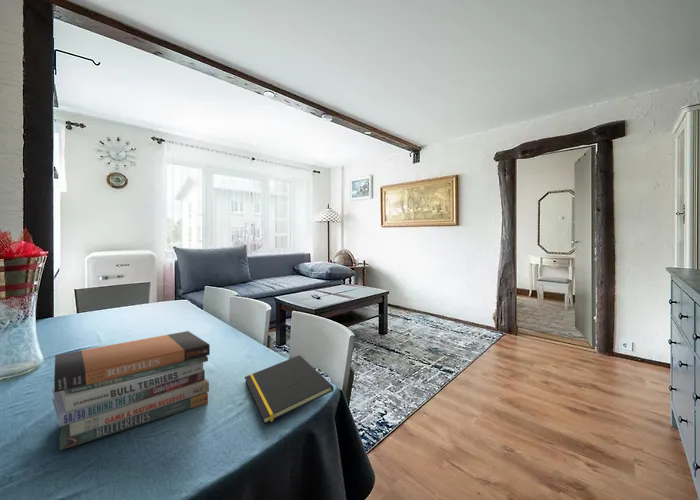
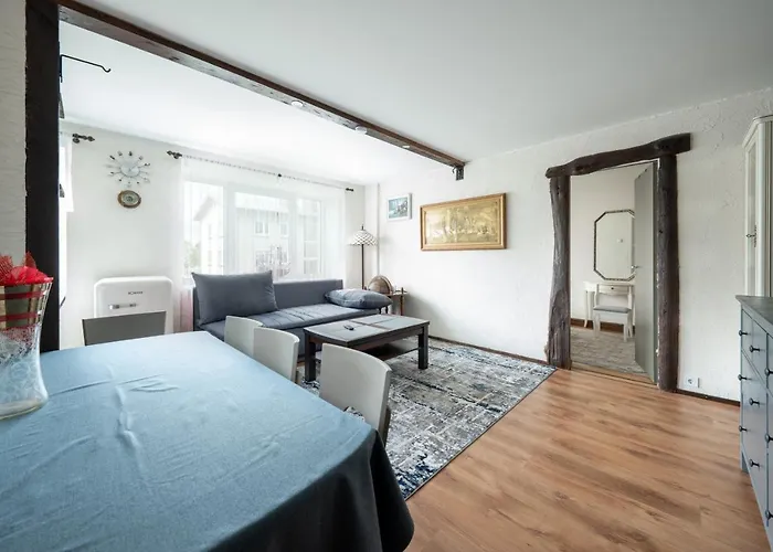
- notepad (285, 383)
- book stack (136, 379)
